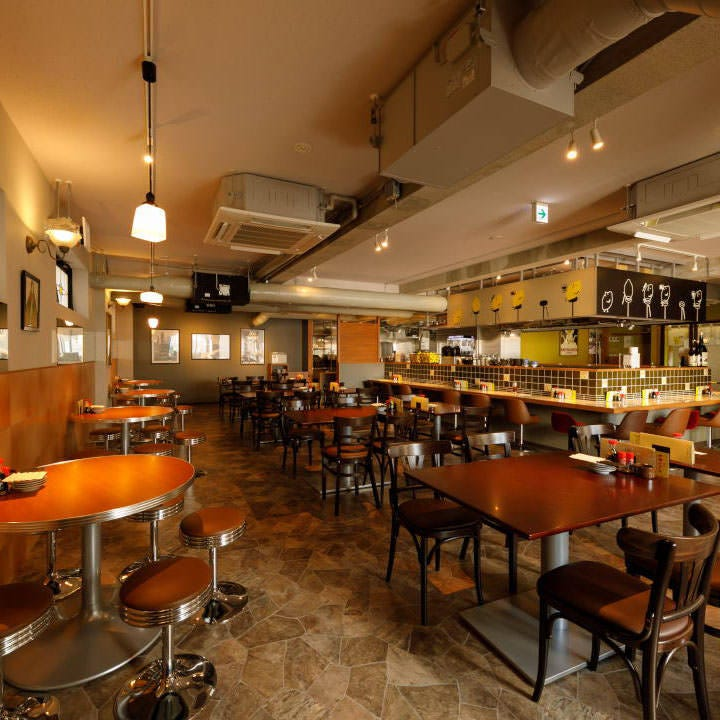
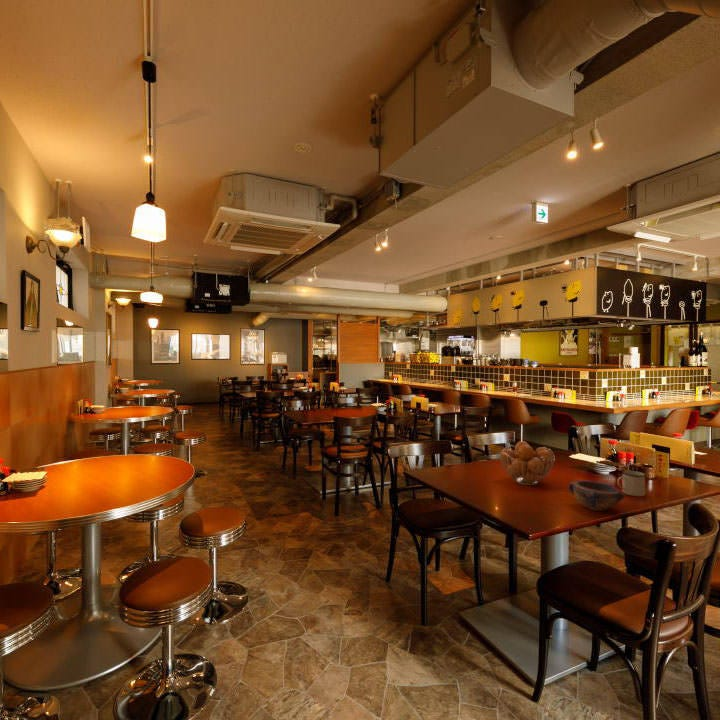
+ bowl (595, 495)
+ fruit basket (526, 462)
+ mug (630, 483)
